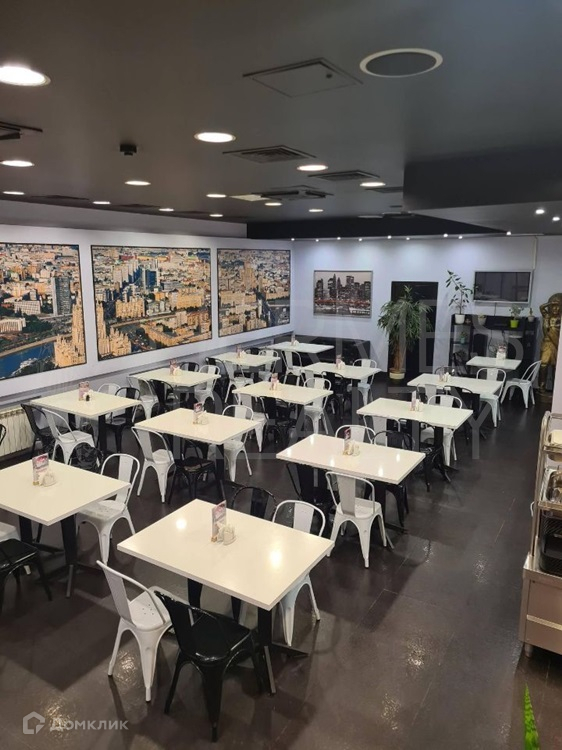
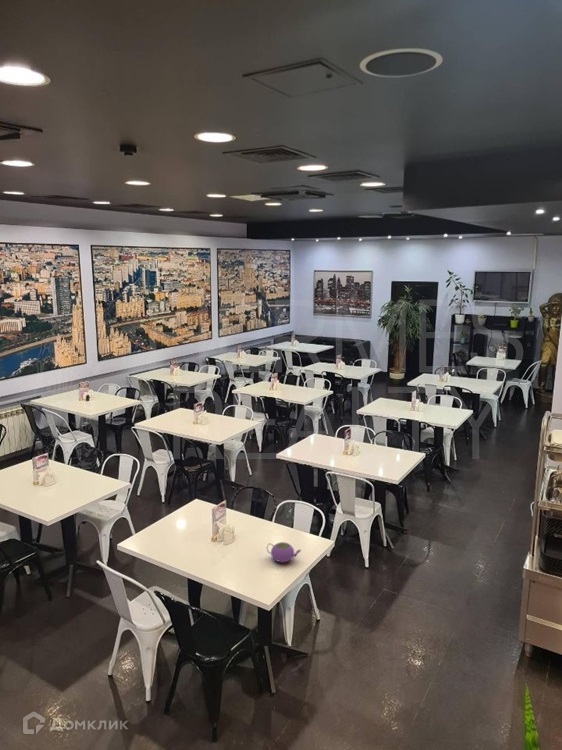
+ teapot (283, 552)
